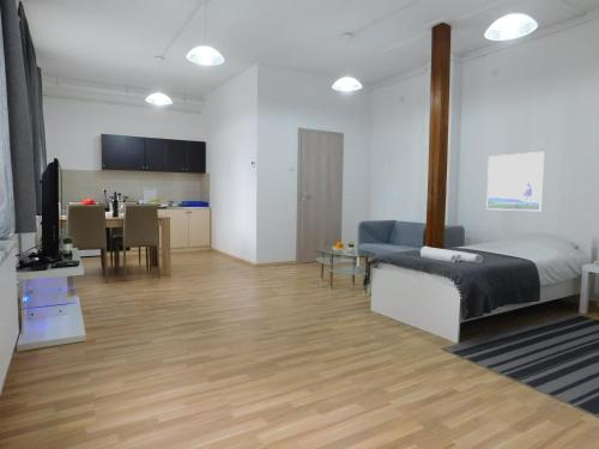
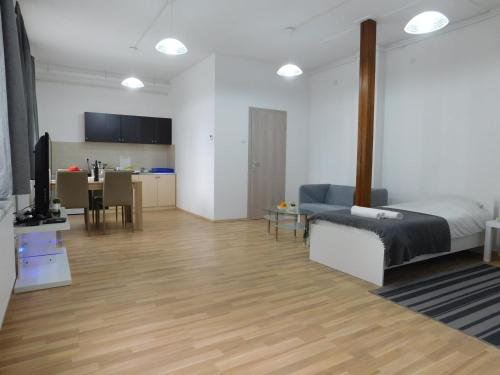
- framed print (513, 182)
